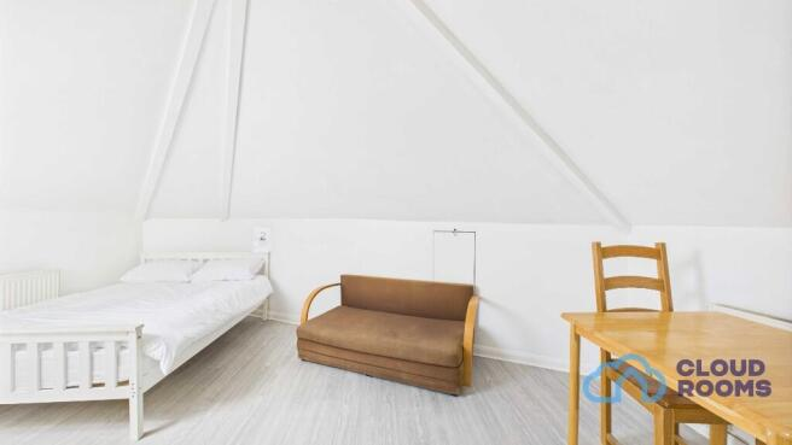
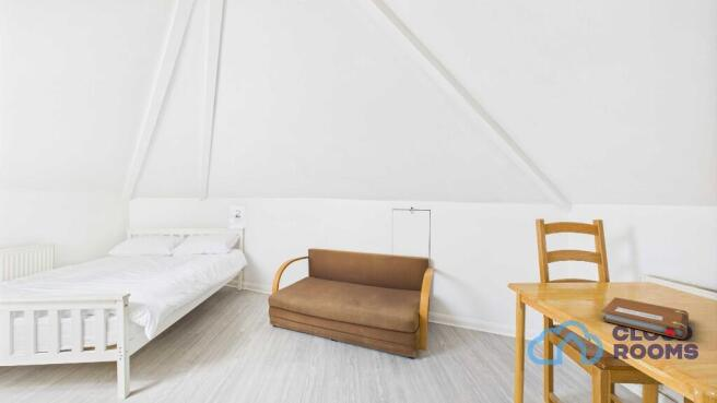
+ notebook (645, 316)
